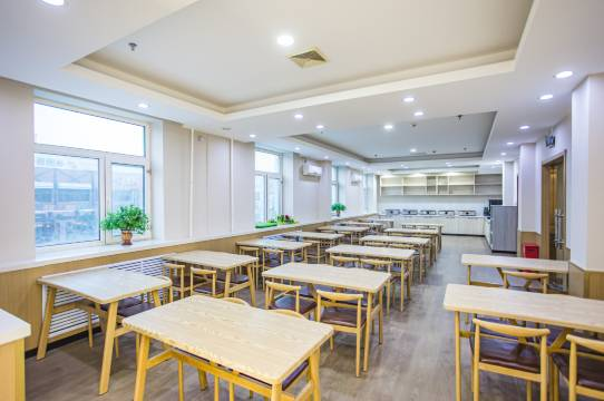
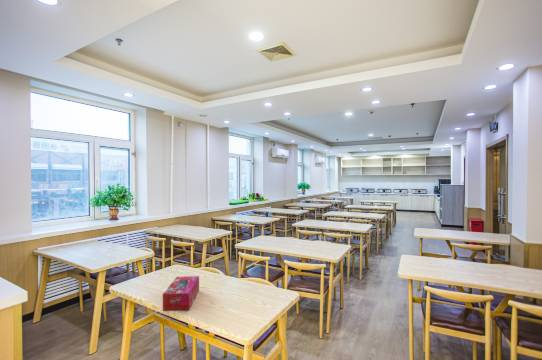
+ tissue box (182, 292)
